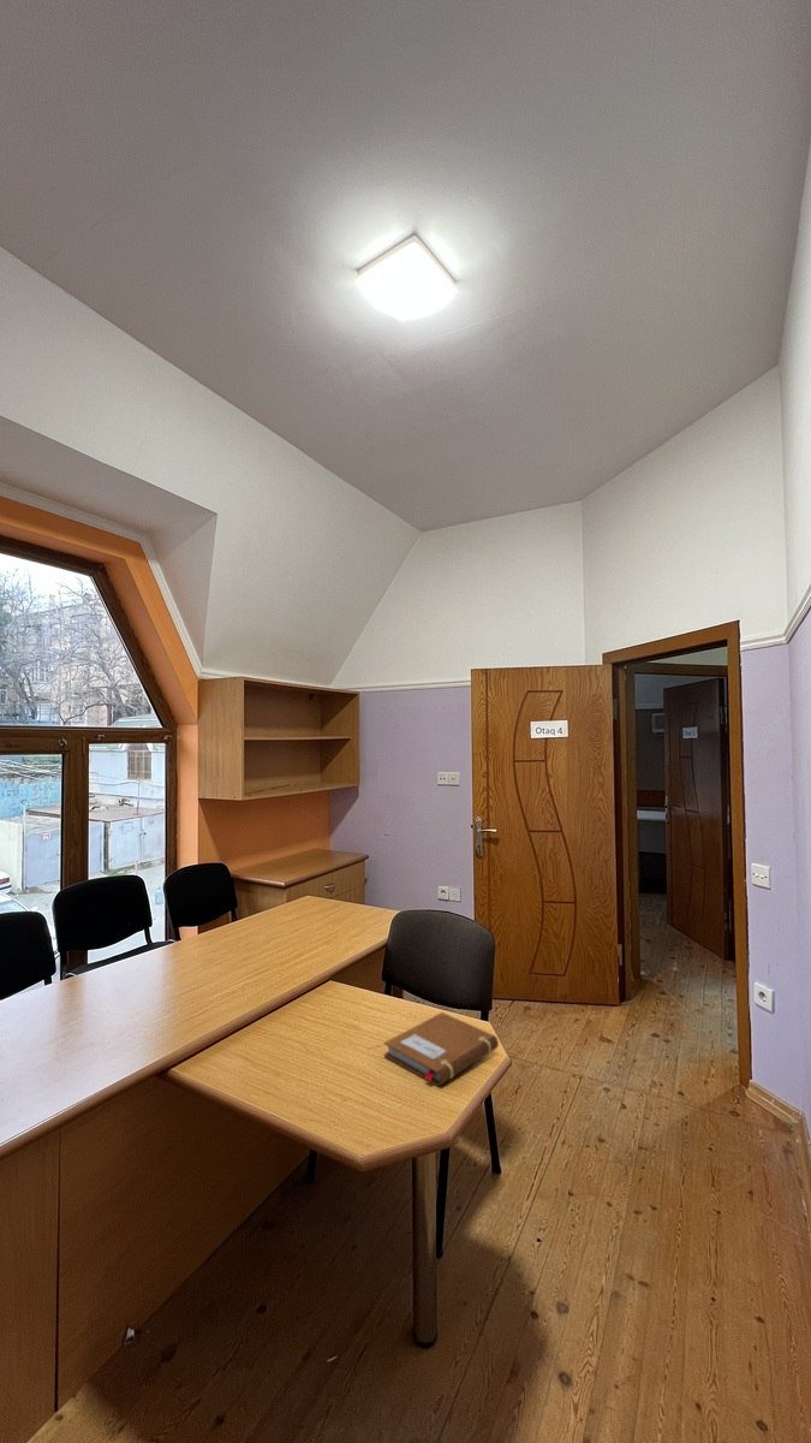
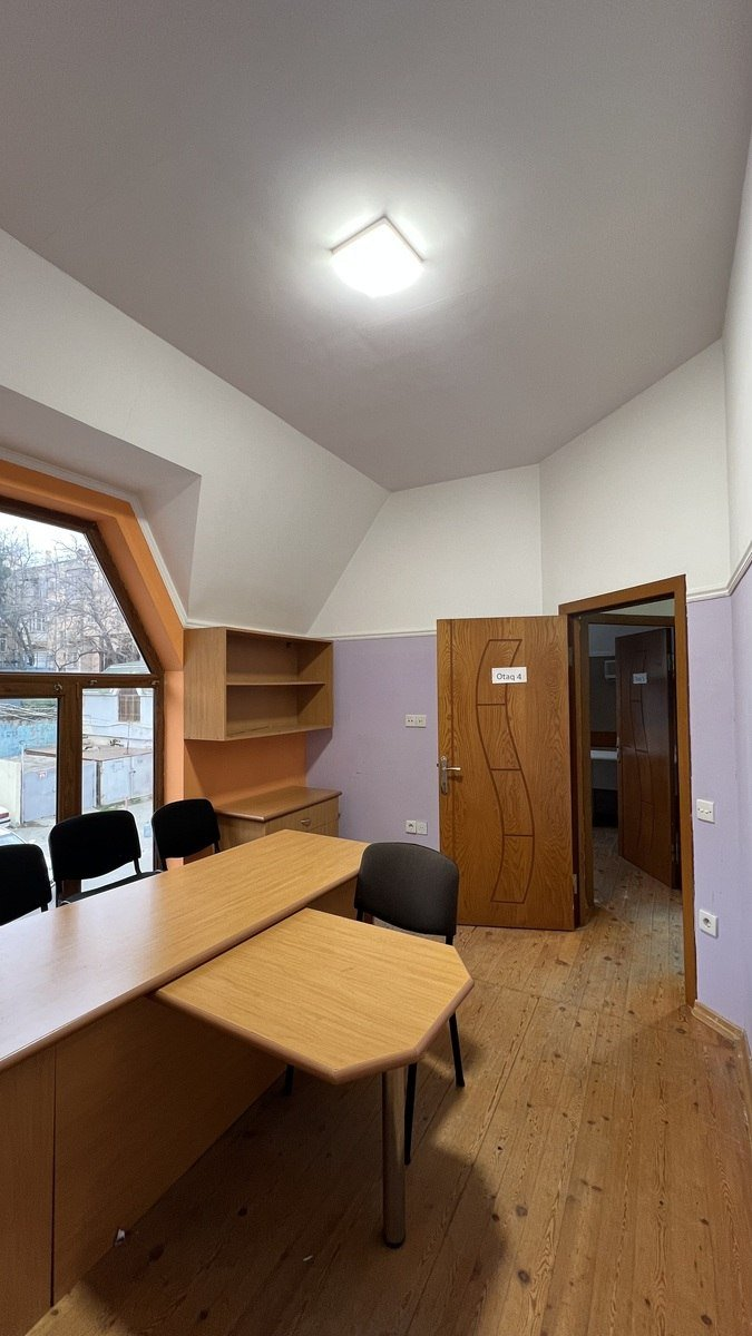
- notebook (440, 1046)
